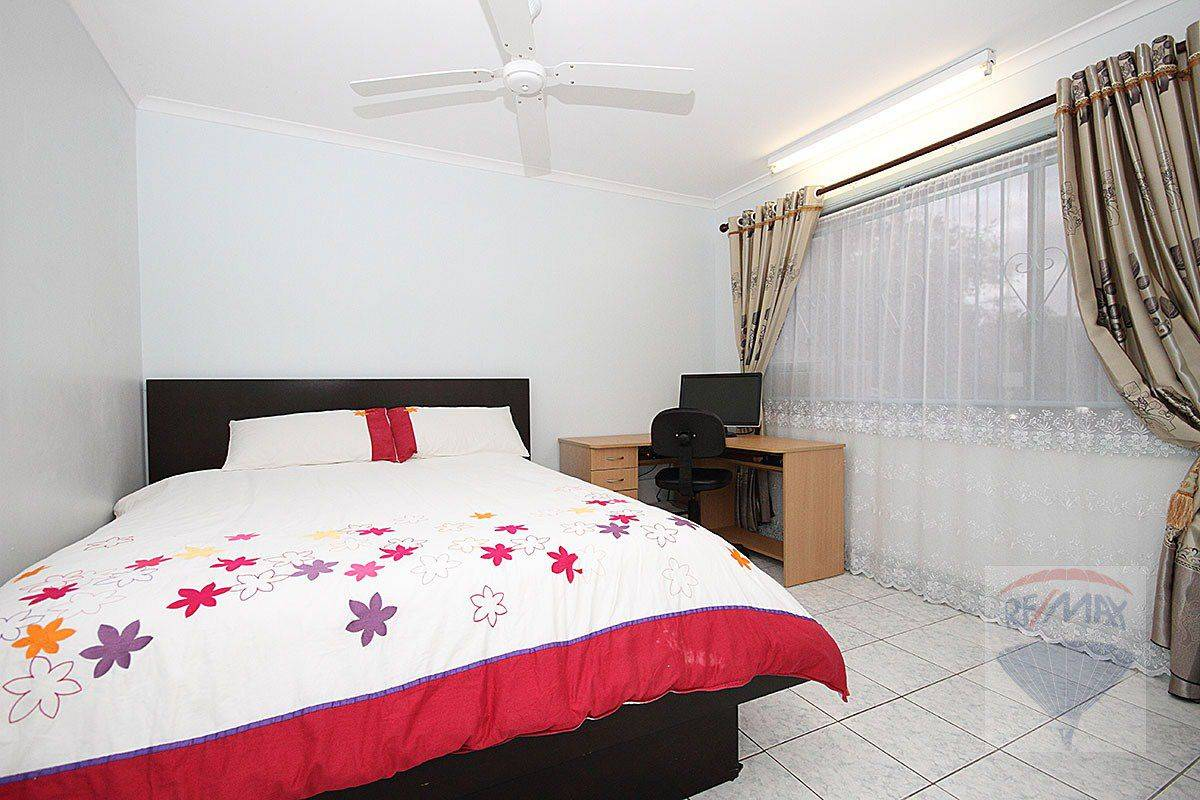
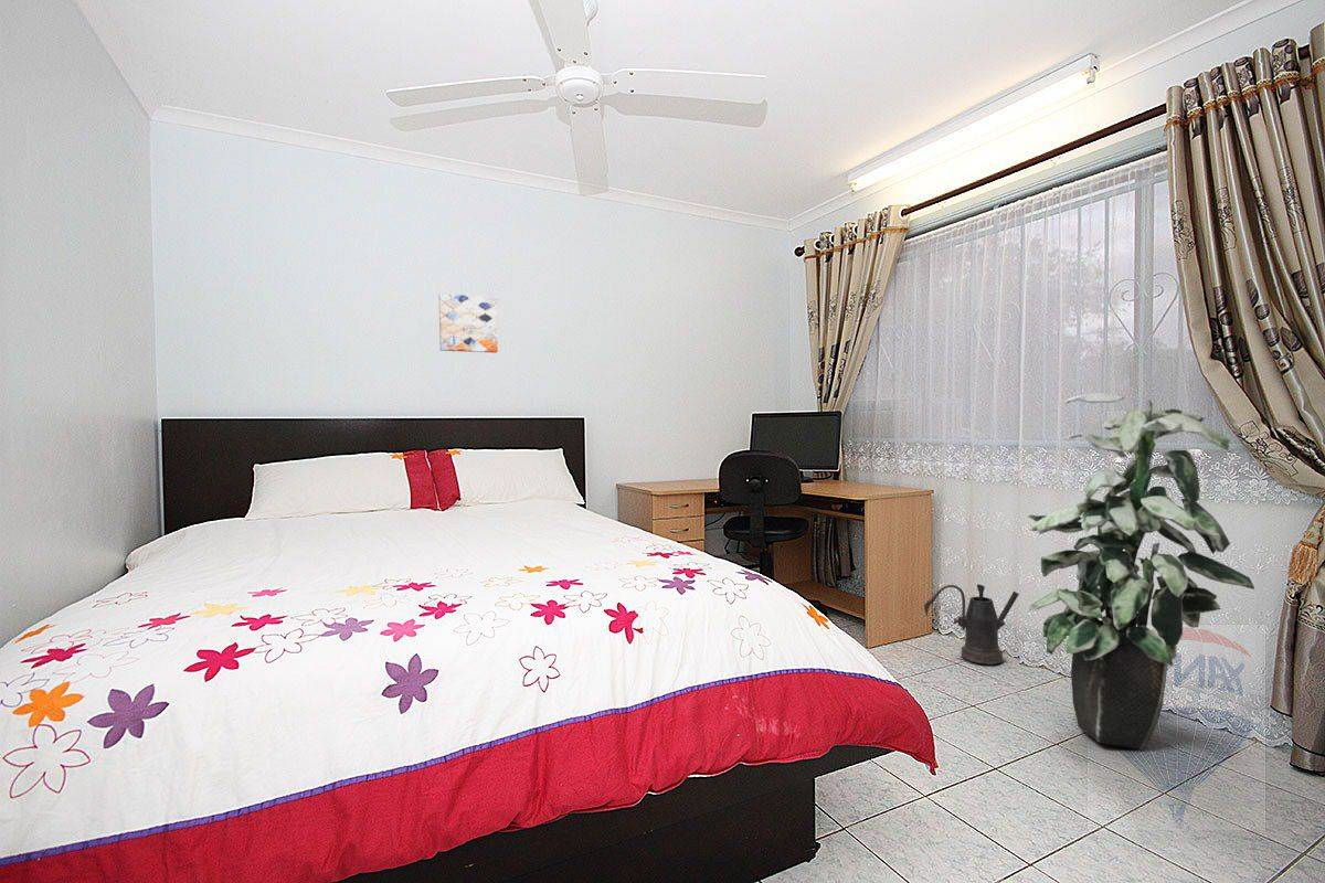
+ wall art (468, 323)
+ watering can (971, 621)
+ indoor plant (1119, 564)
